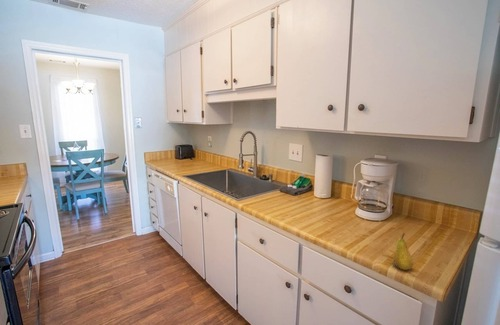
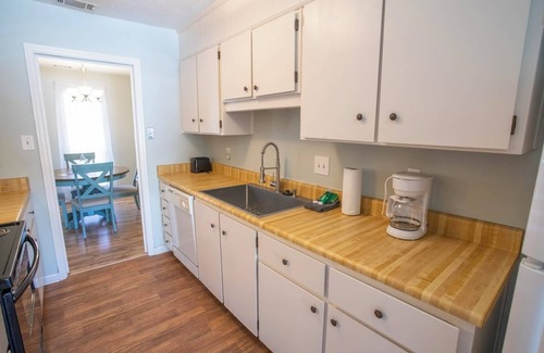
- fruit (404, 250)
